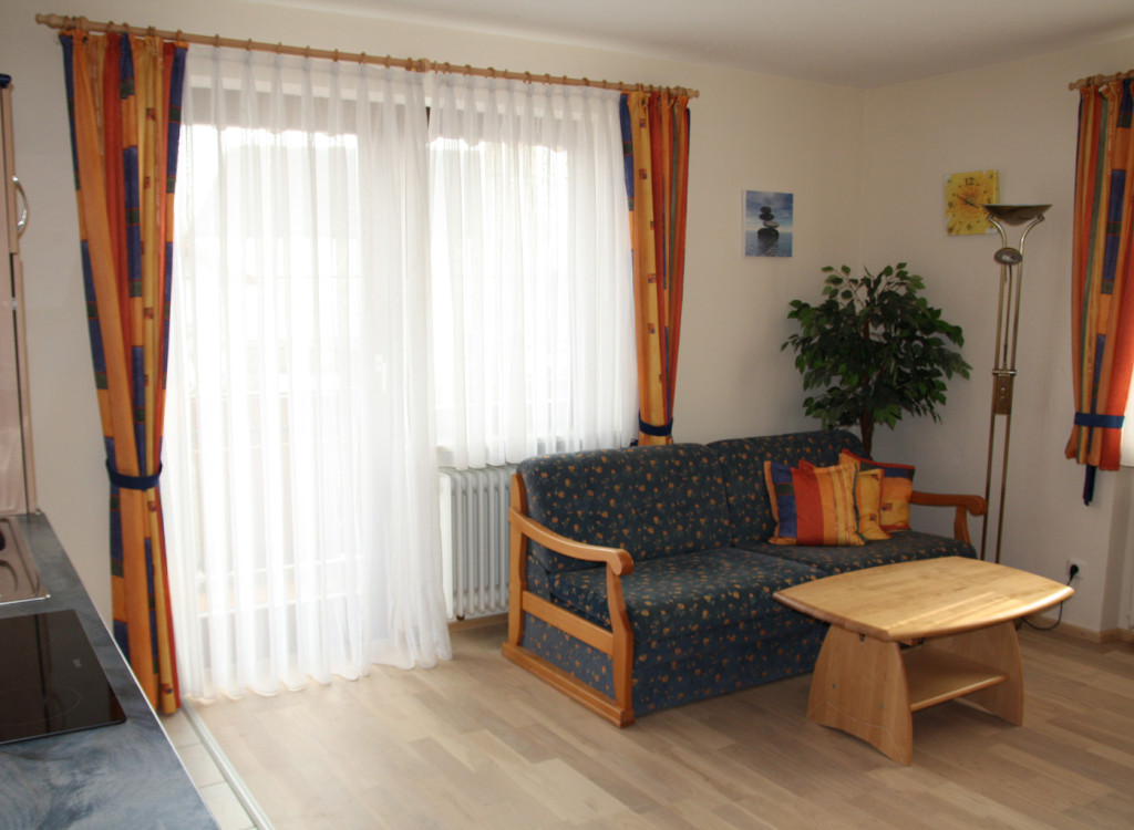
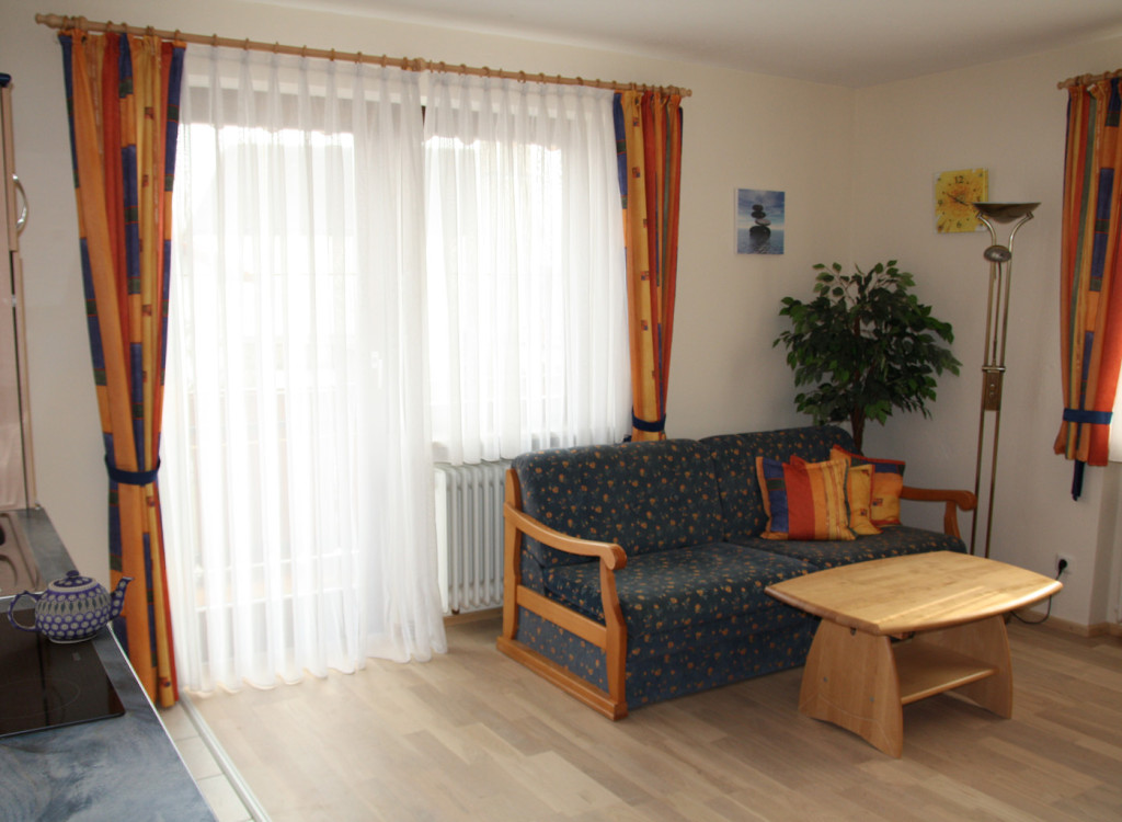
+ teapot (73, 603)
